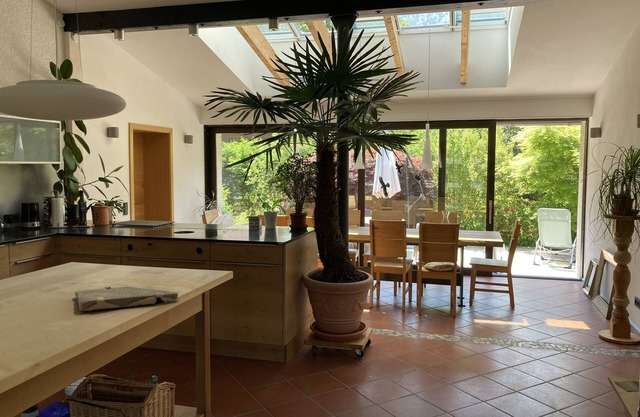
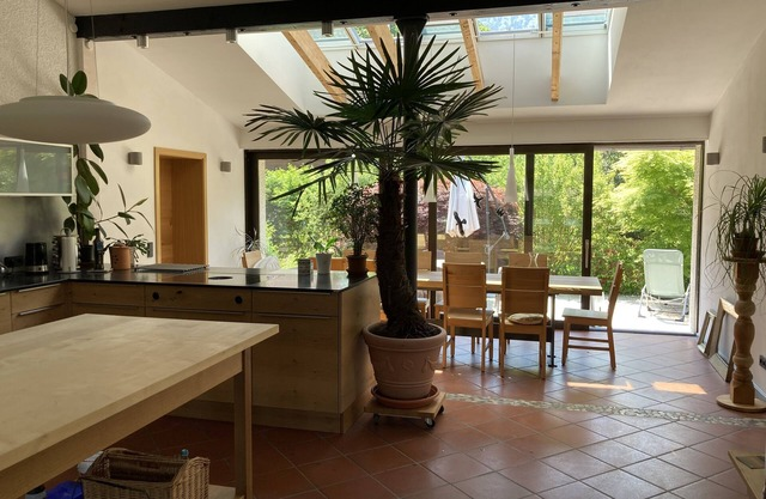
- cutting board (124, 293)
